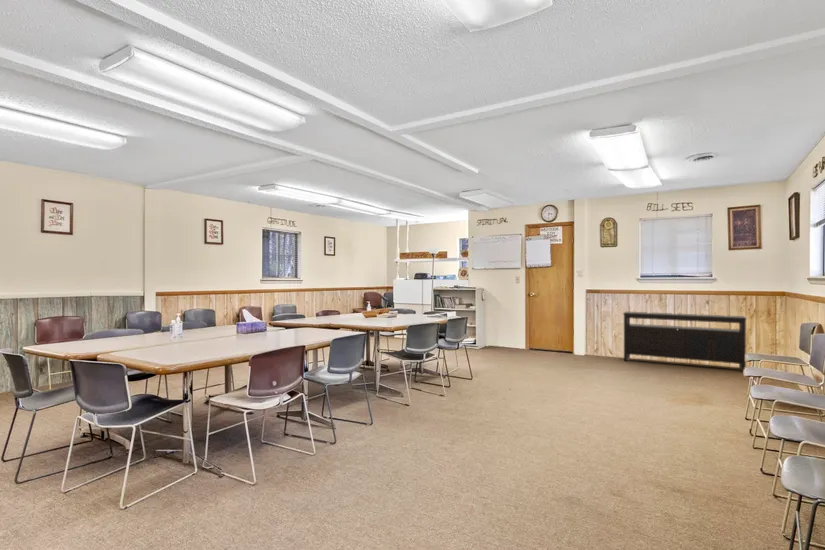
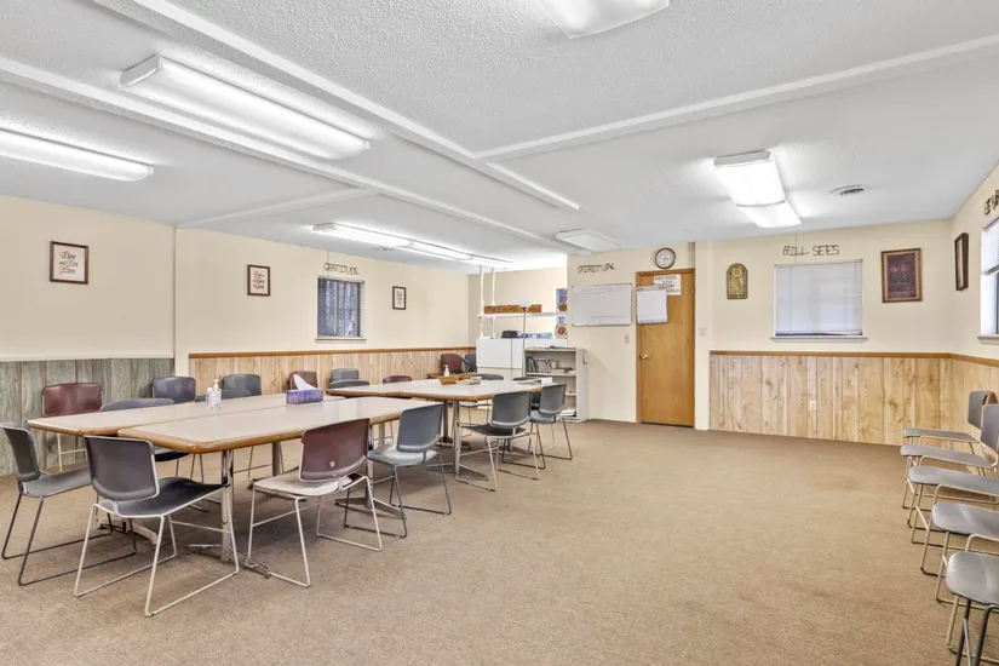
- media console (681, 339)
